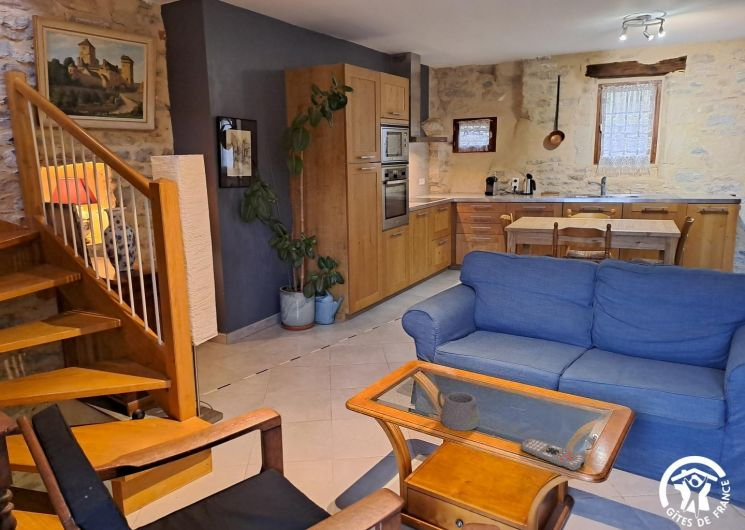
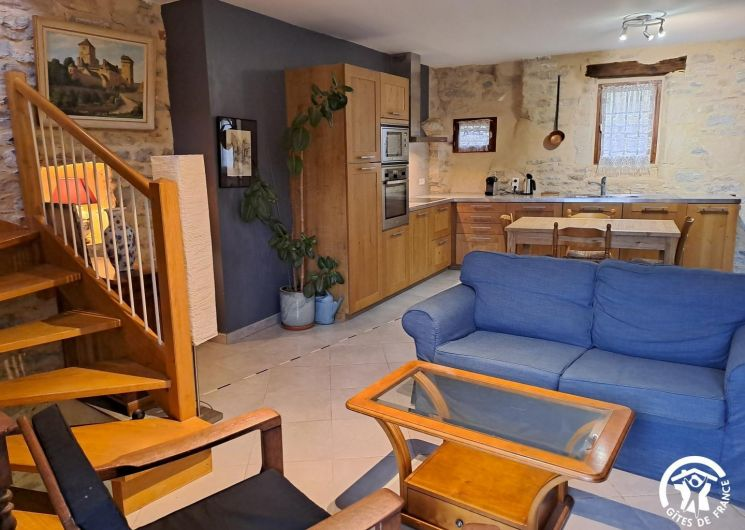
- remote control (551, 453)
- mug (458, 407)
